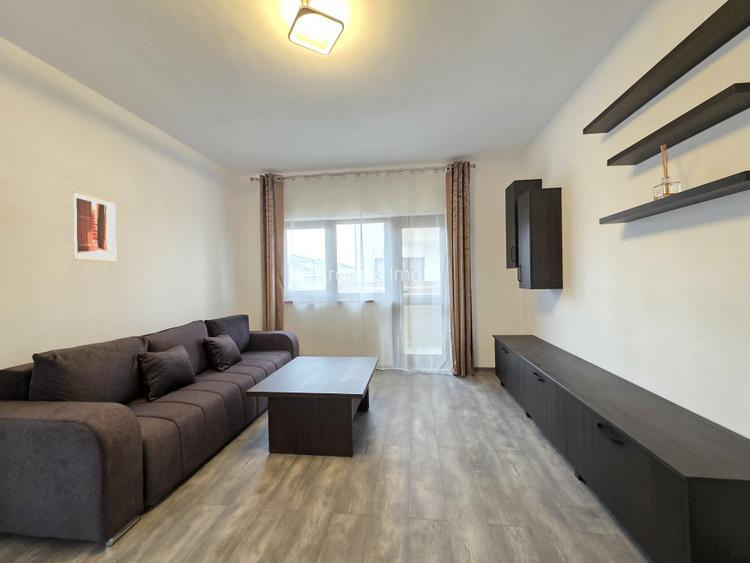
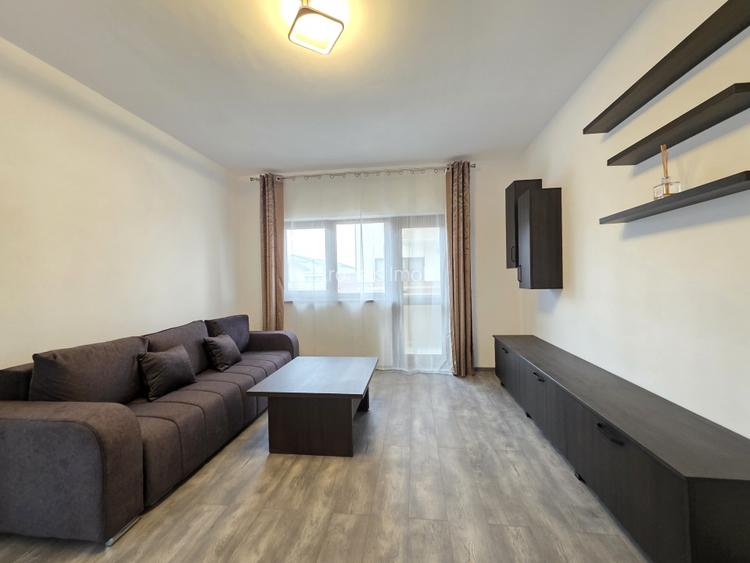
- wall art (96, 229)
